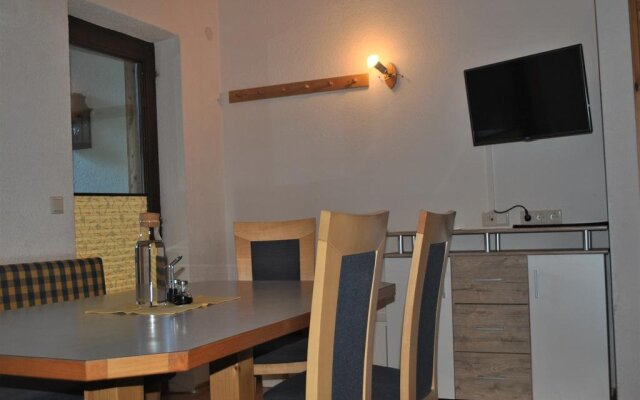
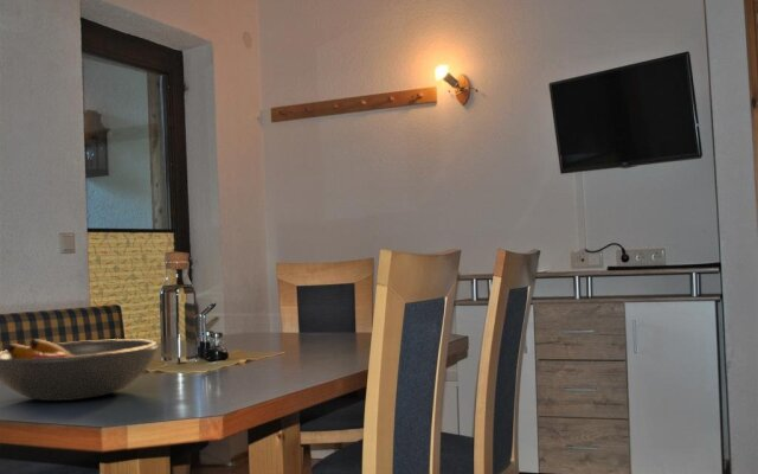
+ fruit bowl (76, 365)
